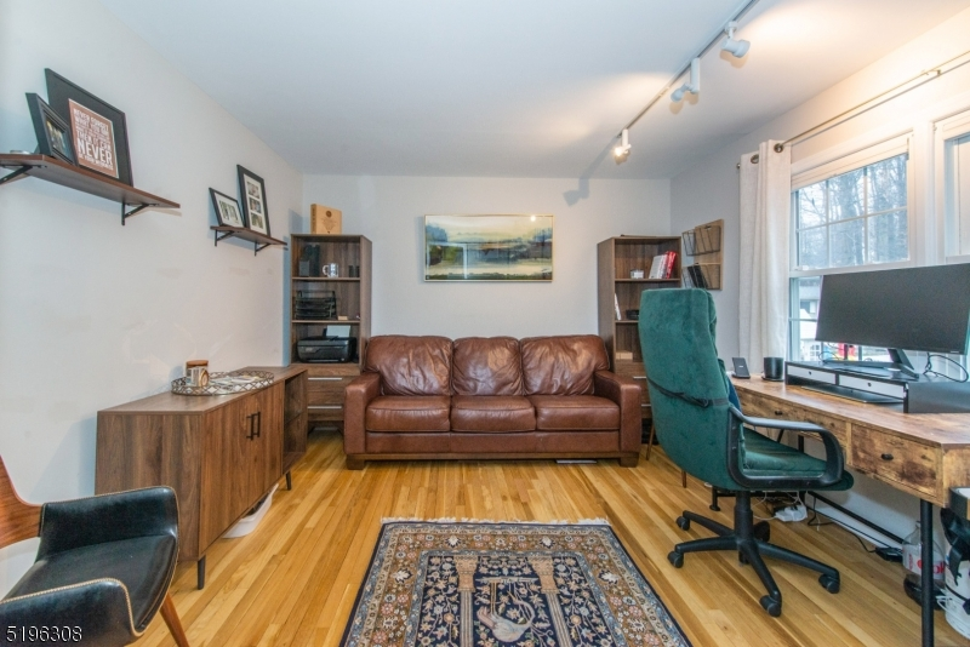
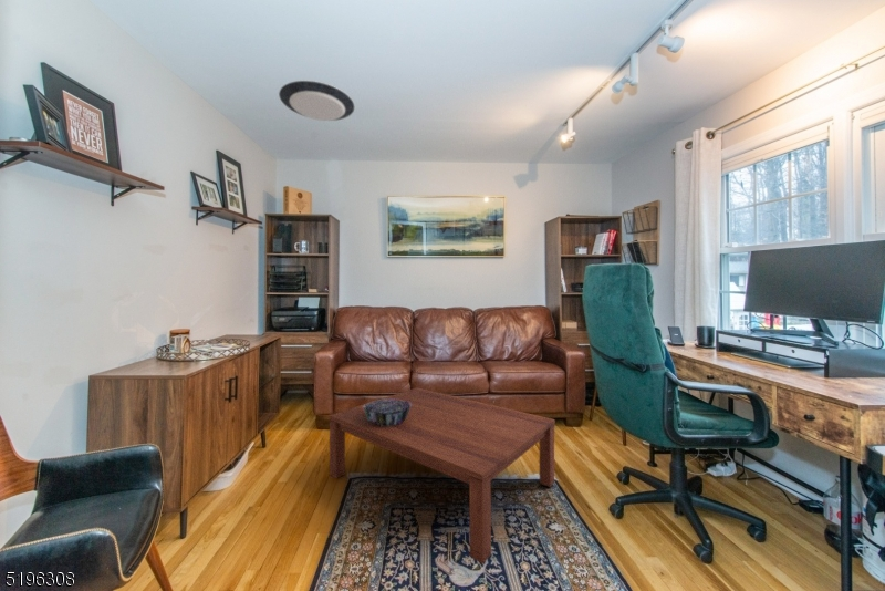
+ coffee table (439, 447)
+ decorative bowl (387, 412)
+ ceiling light (317, 105)
